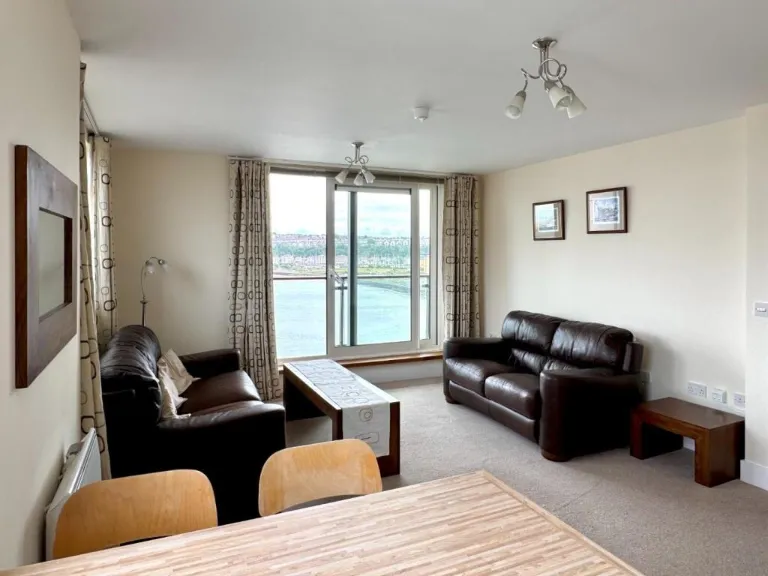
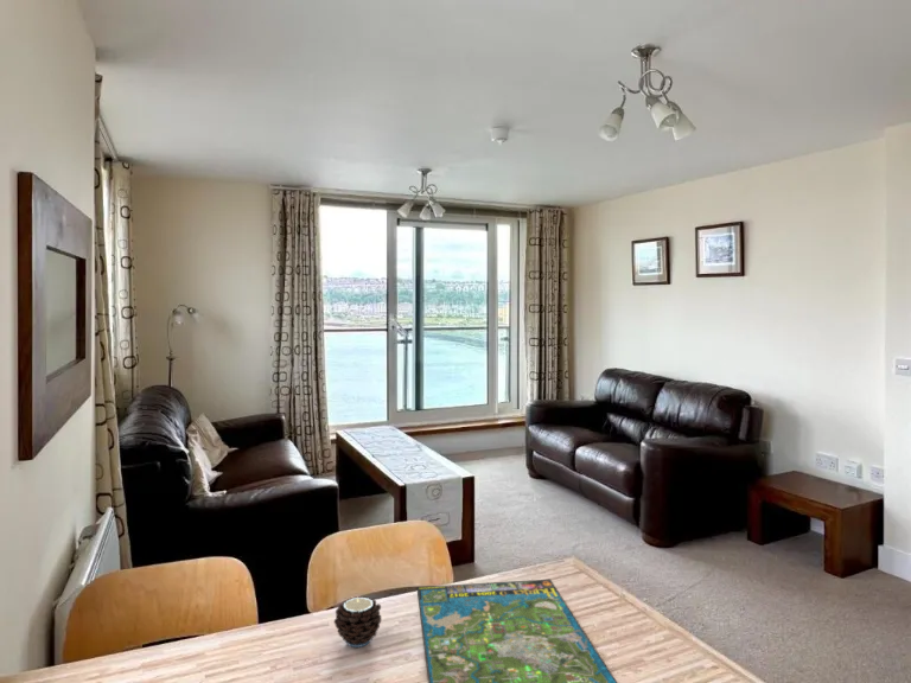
+ candle (358, 618)
+ board game (502, 628)
